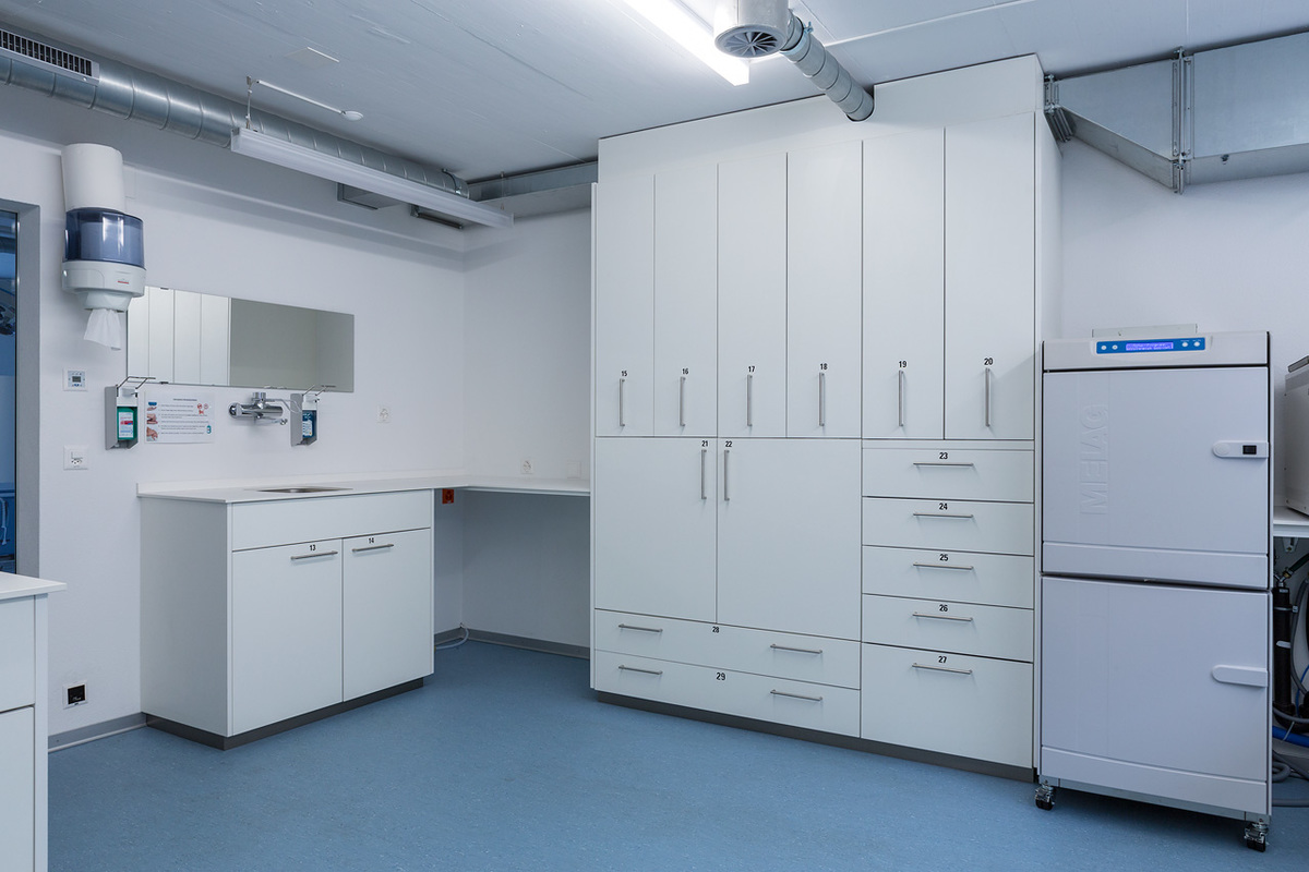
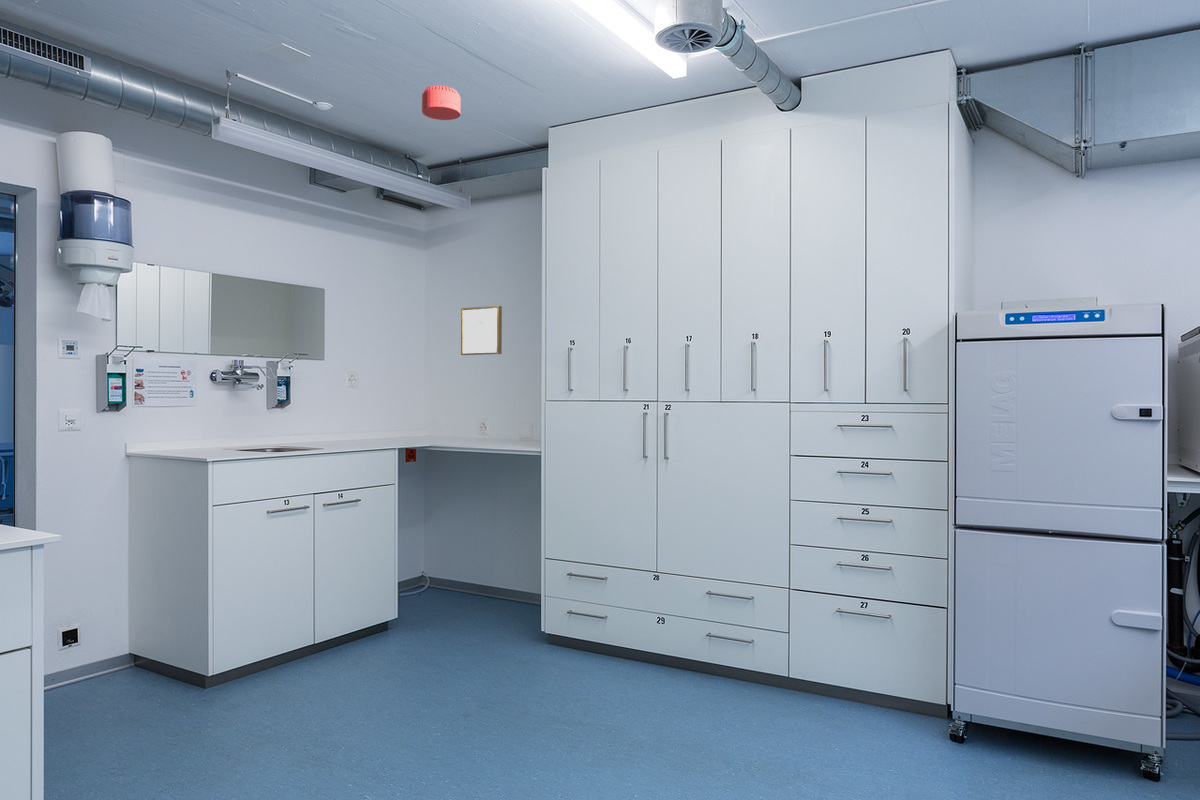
+ wall art (481, 330)
+ smoke detector (441, 102)
